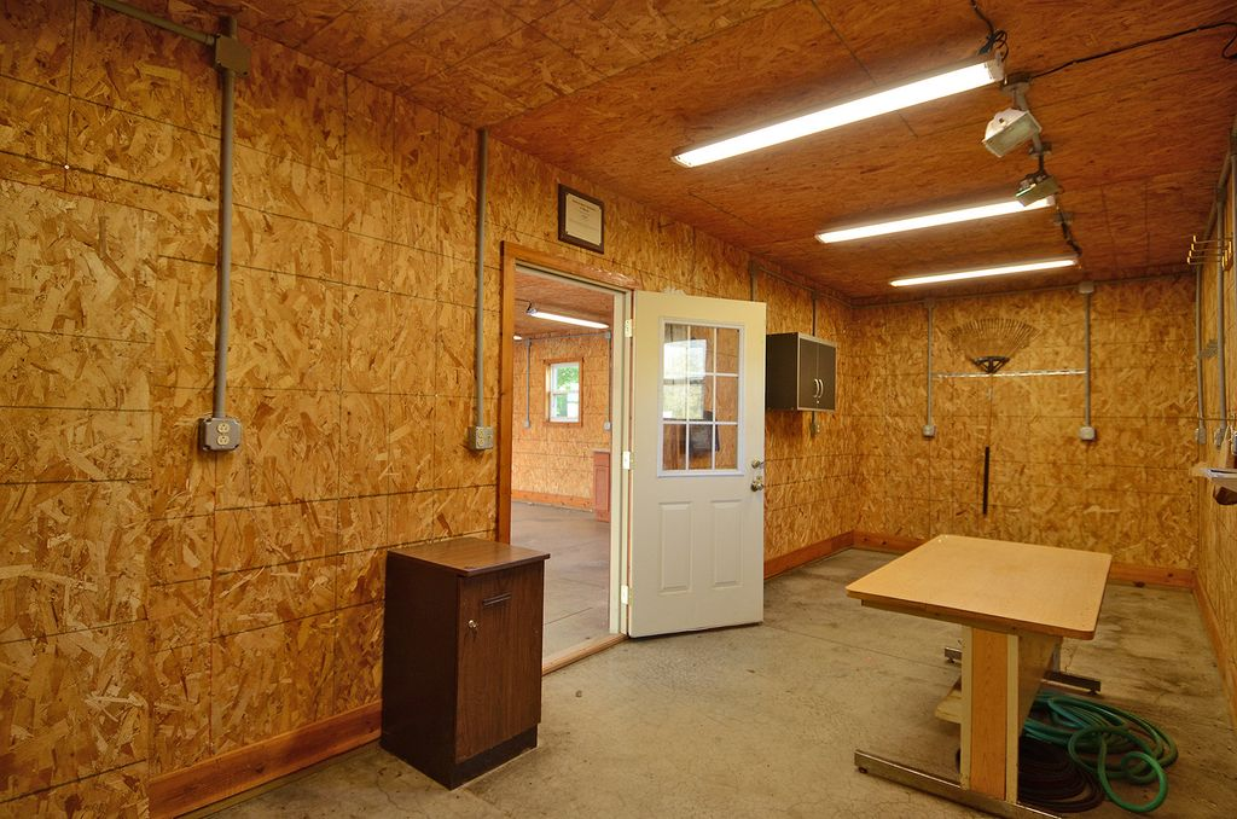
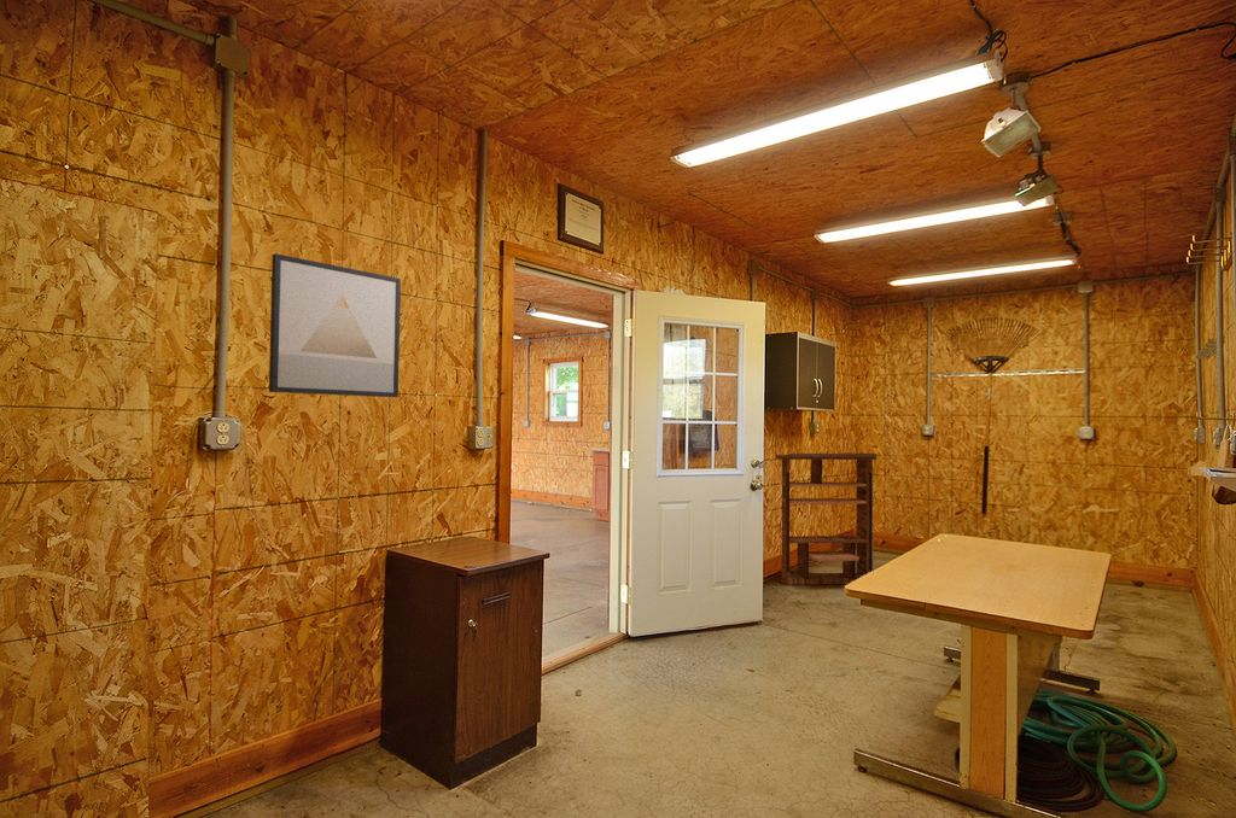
+ wall art (339, 331)
+ bookshelf (828, 503)
